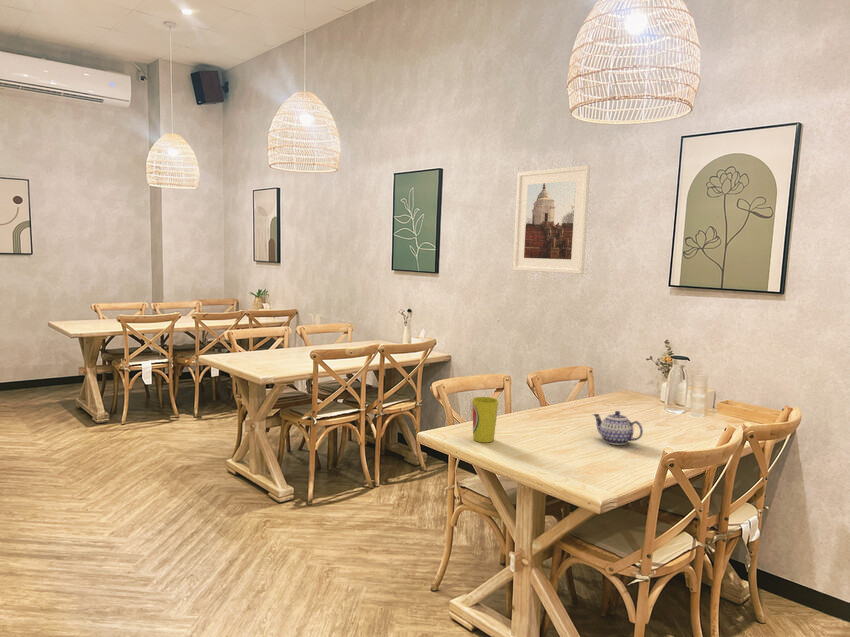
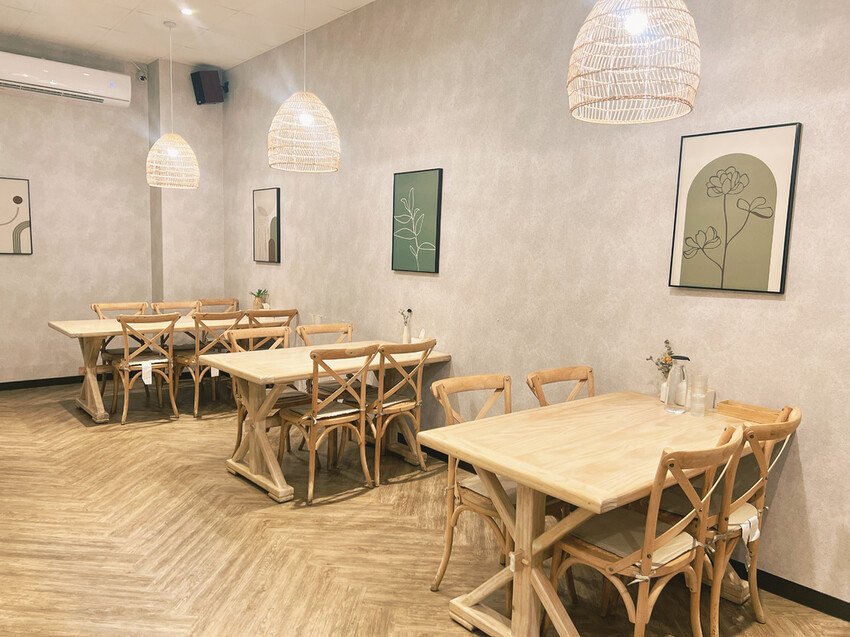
- cup (484, 419)
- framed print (549, 221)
- teapot (616, 426)
